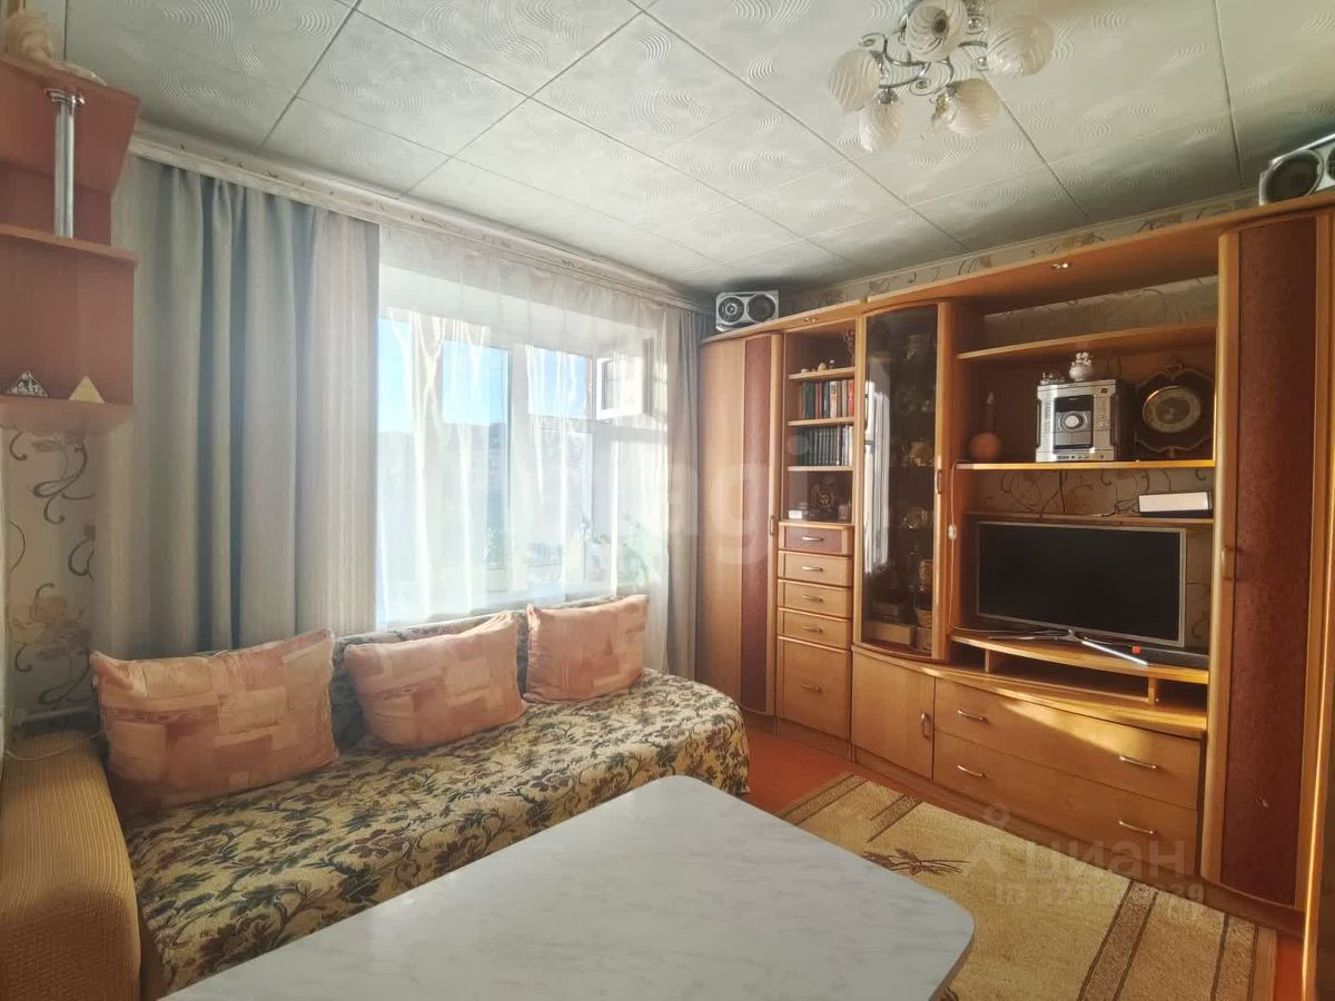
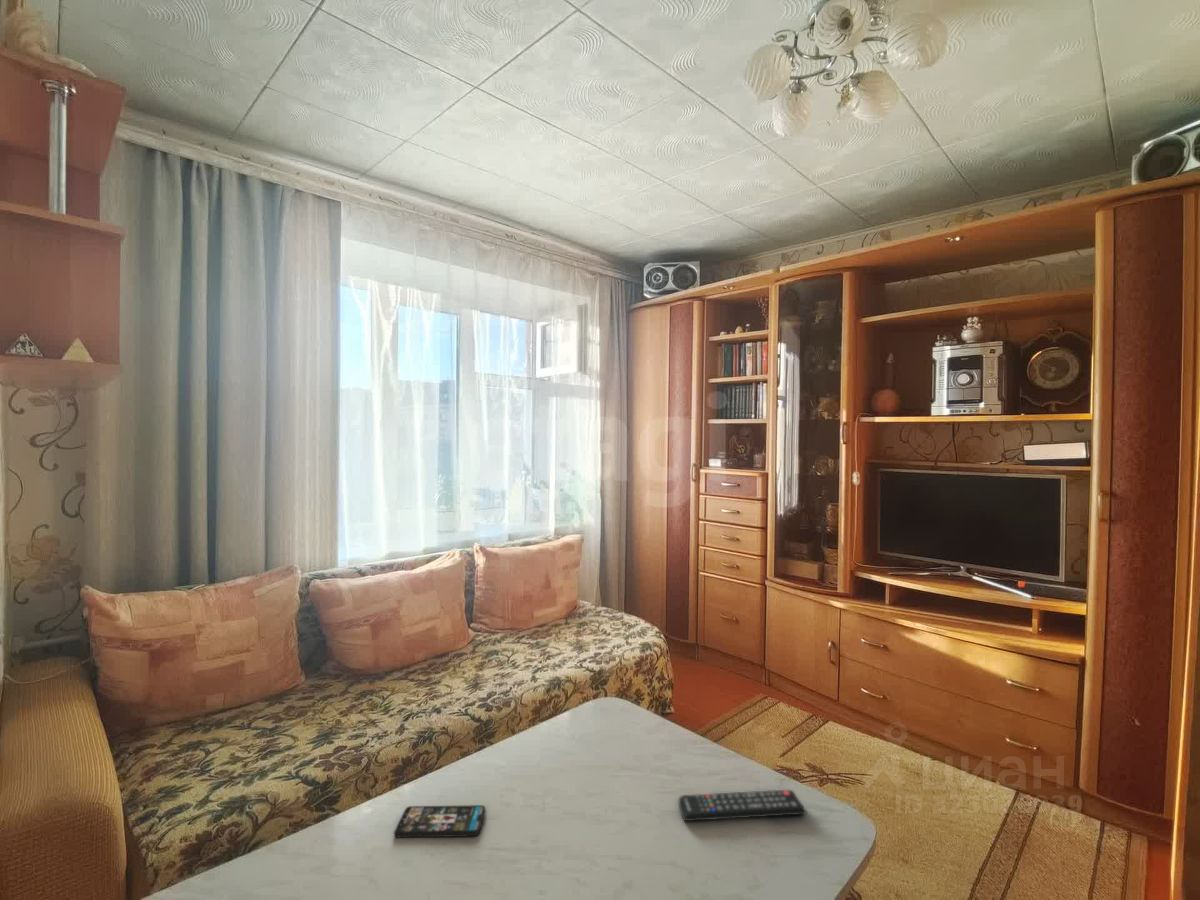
+ smartphone (441, 821)
+ remote control (741, 806)
